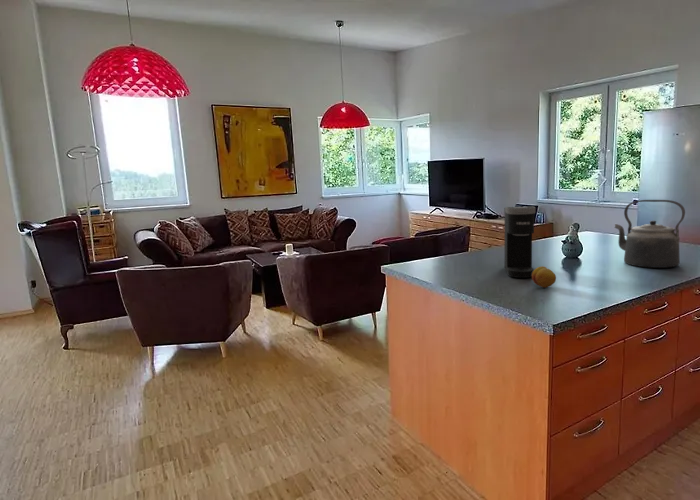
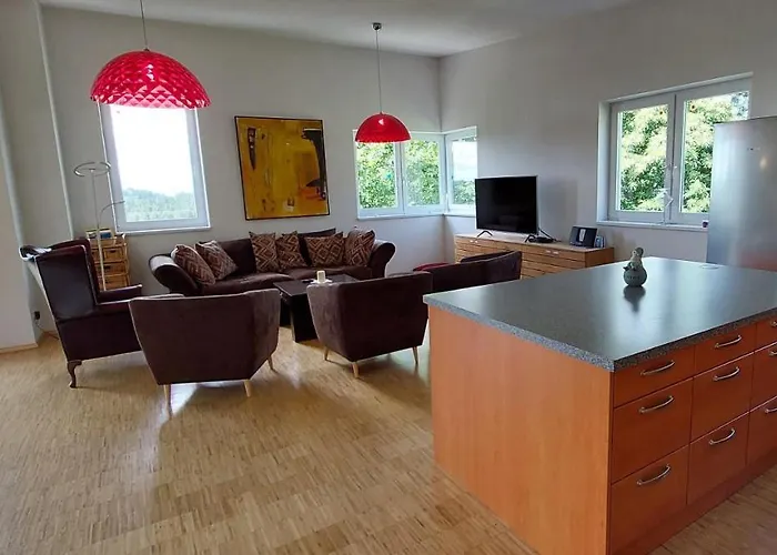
- coffee maker (518, 239)
- kettle (647, 231)
- fruit (543, 277)
